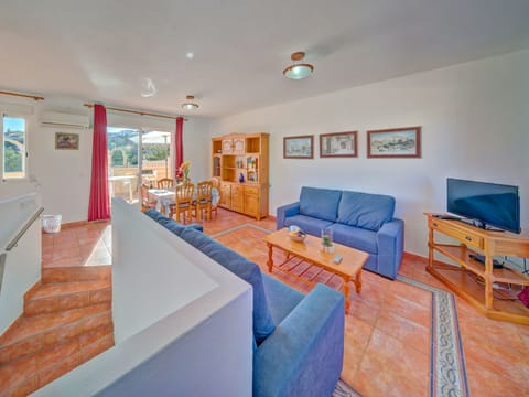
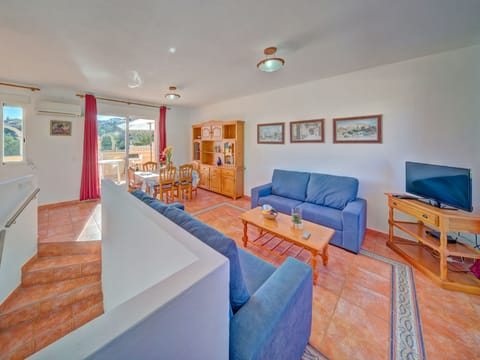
- wastebasket (52, 224)
